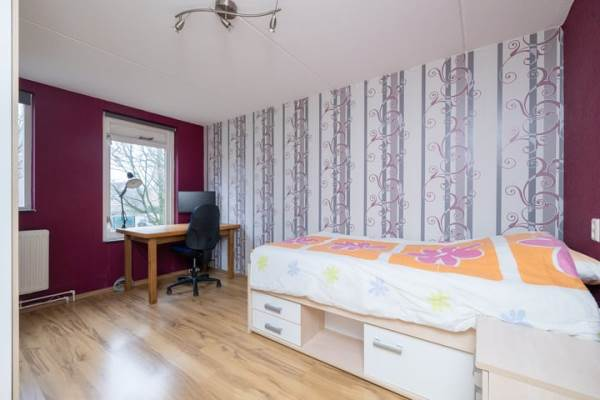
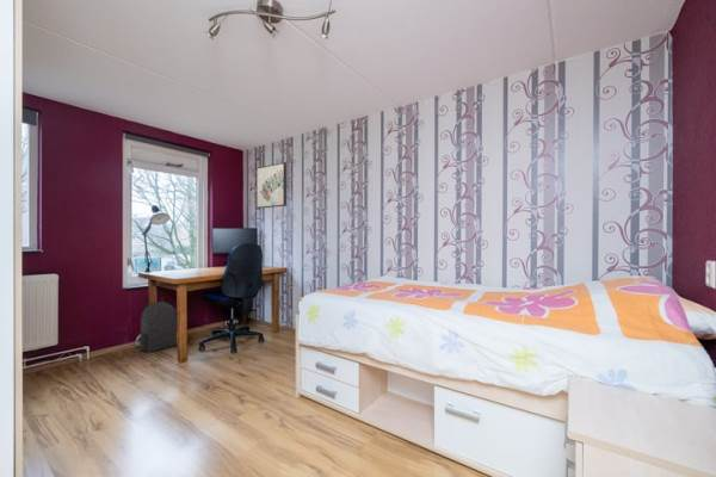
+ wall art (271, 186)
+ backpack (158, 323)
